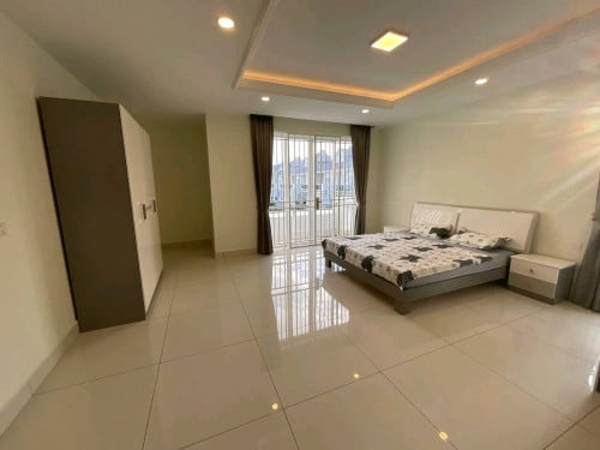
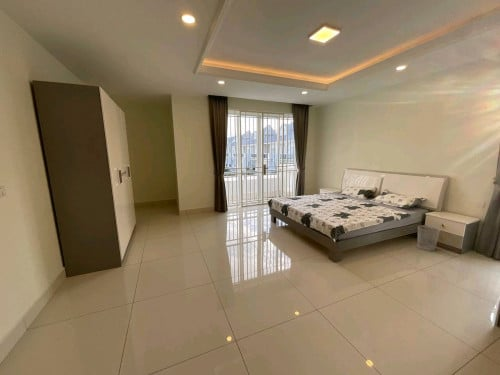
+ wastebasket (427, 238)
